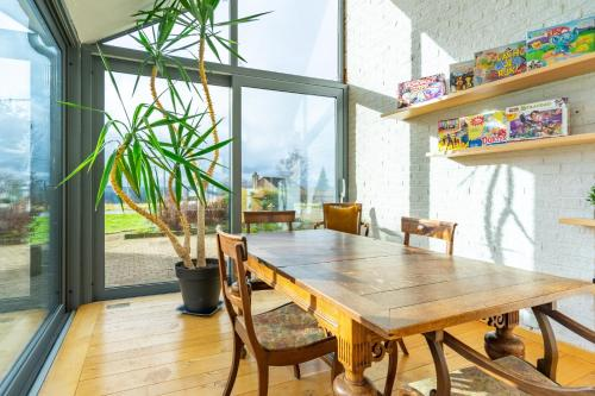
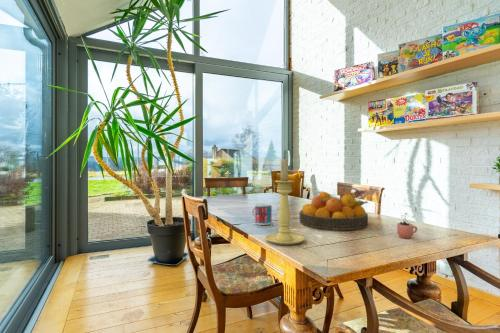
+ fruit bowl (332, 208)
+ candle holder (284, 198)
+ mug (260, 213)
+ cocoa (407, 224)
